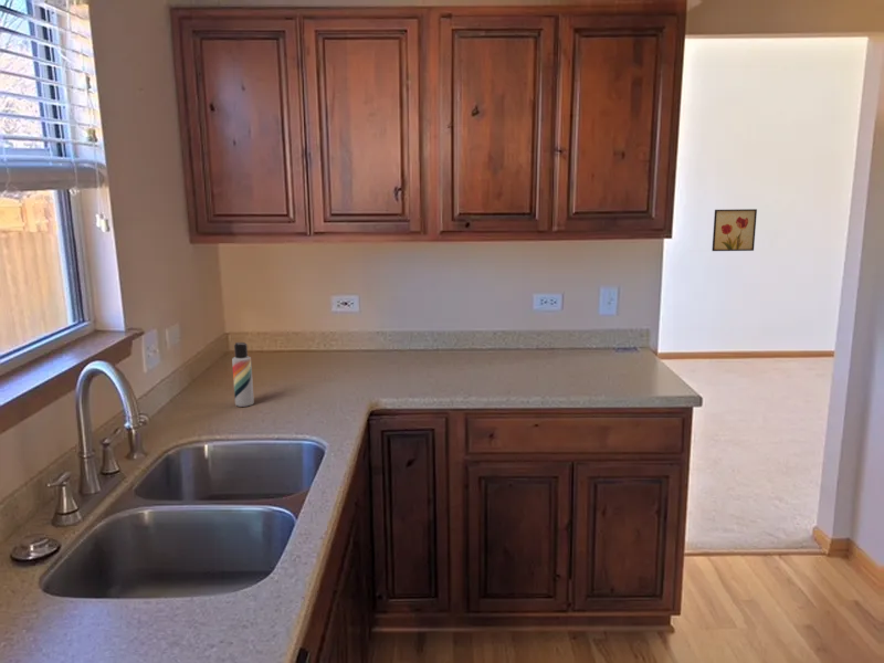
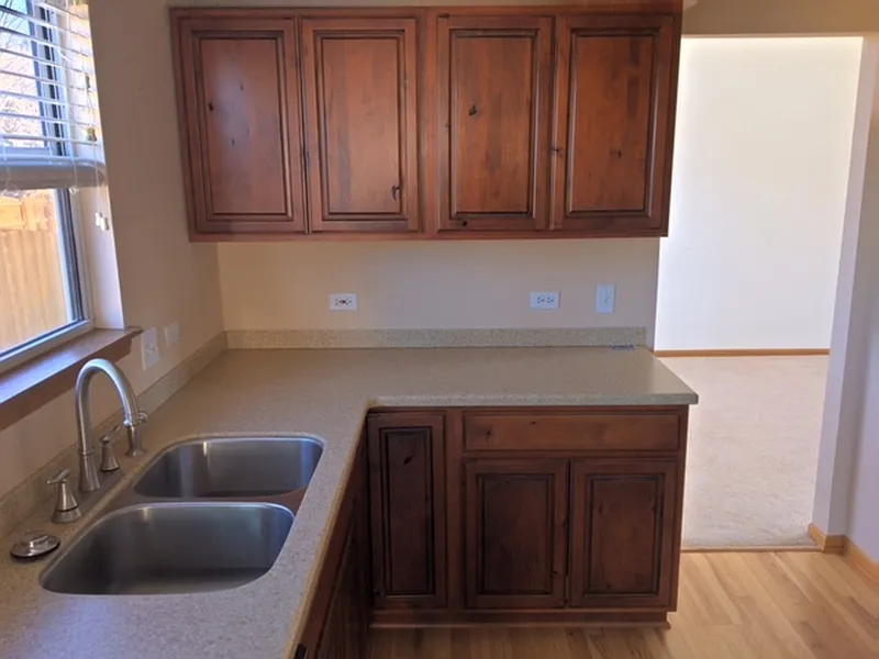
- lotion bottle (242, 373)
- wall art (734, 230)
